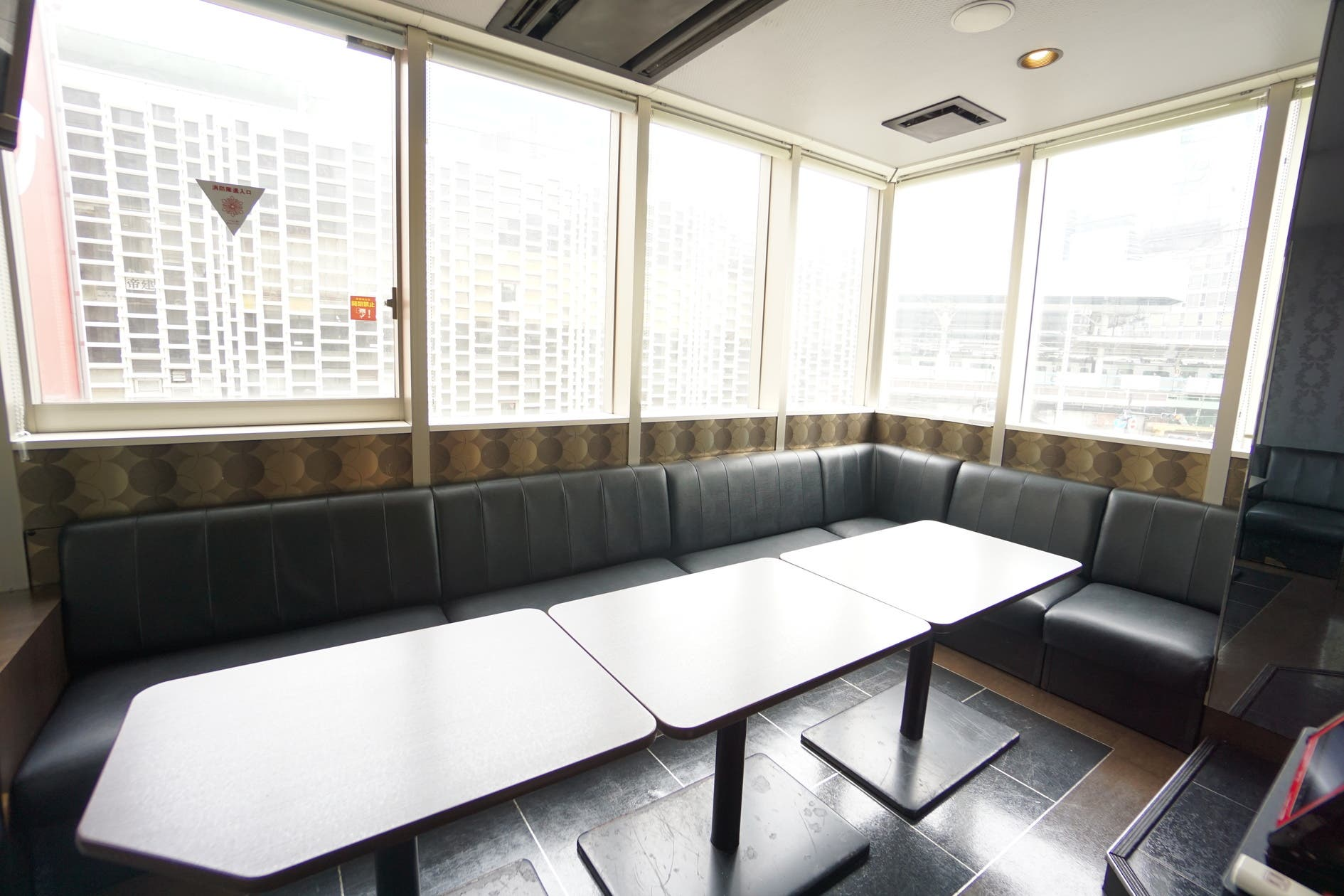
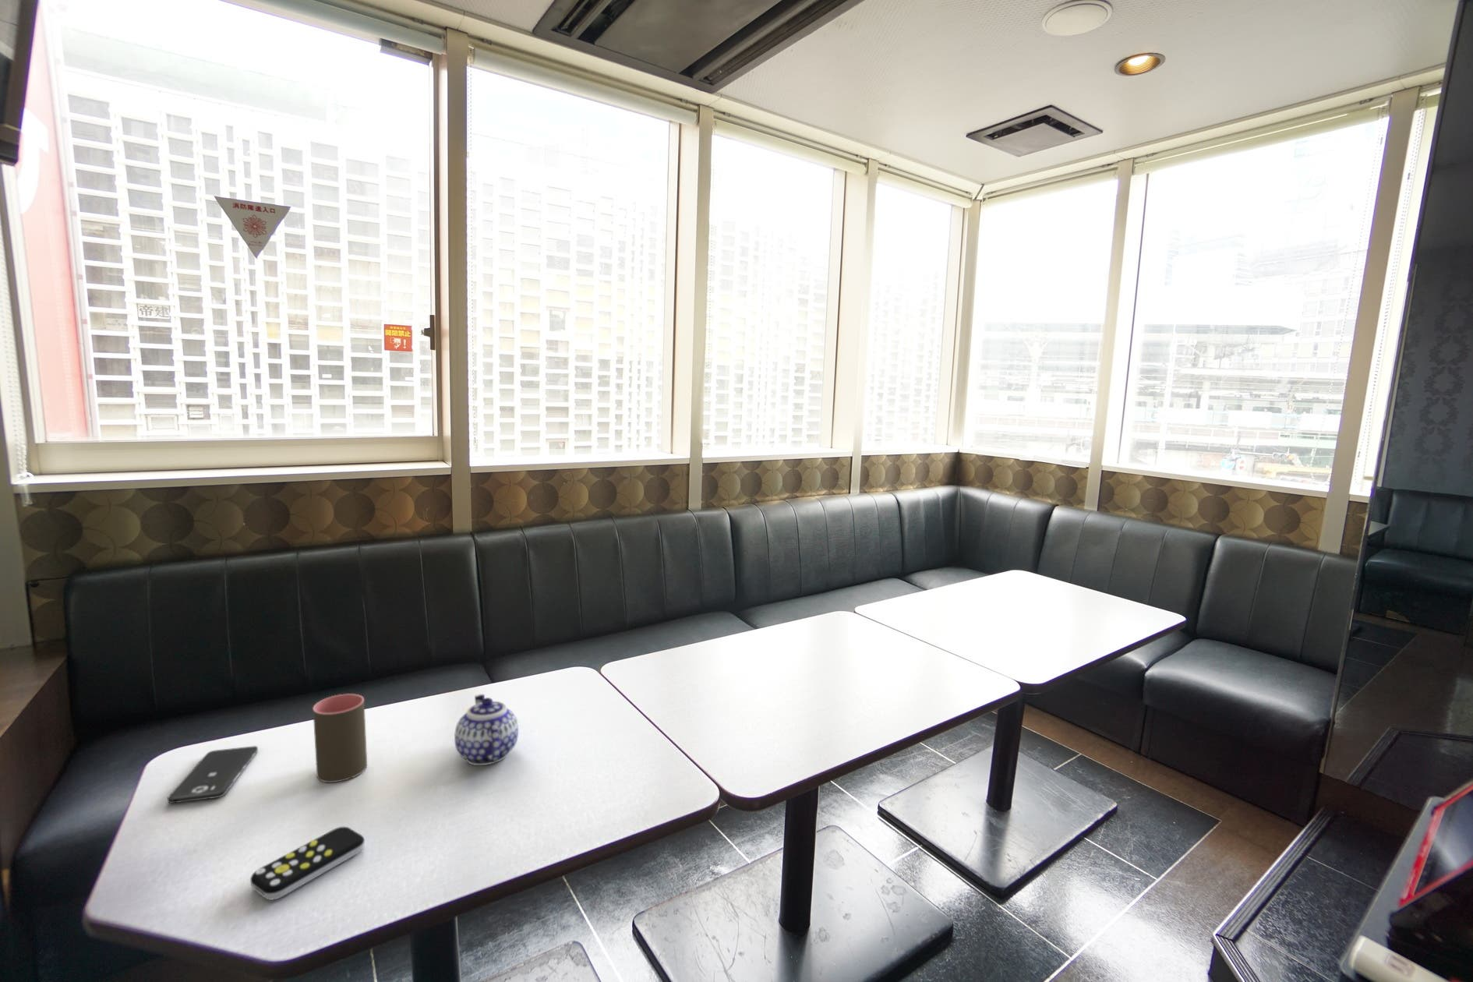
+ cup (341, 736)
+ smartphone (216, 773)
+ teapot (487, 727)
+ remote control (309, 859)
